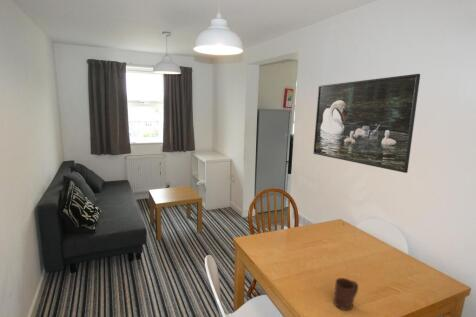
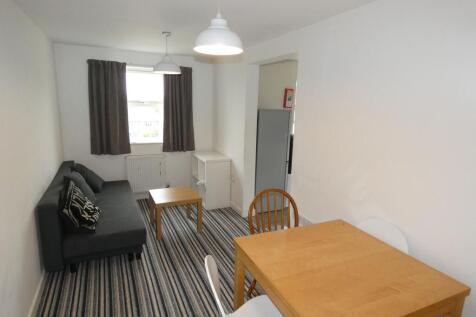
- cup (345, 292)
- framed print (355, 122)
